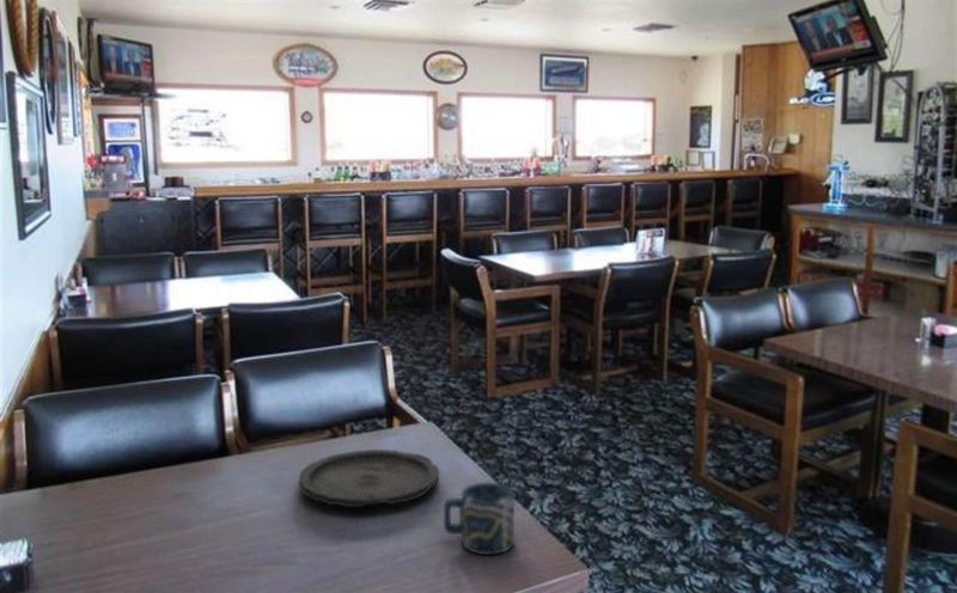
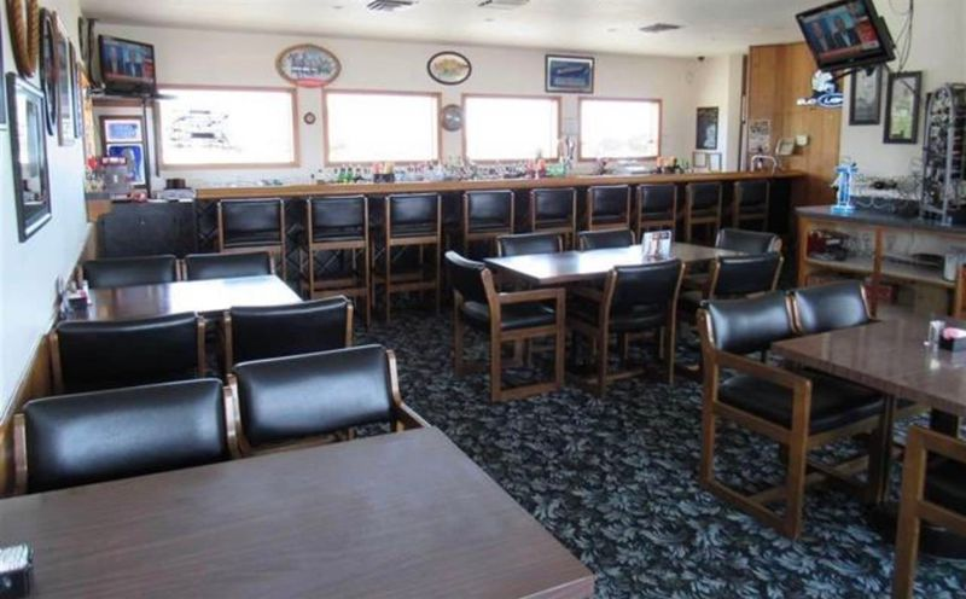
- plate (370, 477)
- cup (478, 516)
